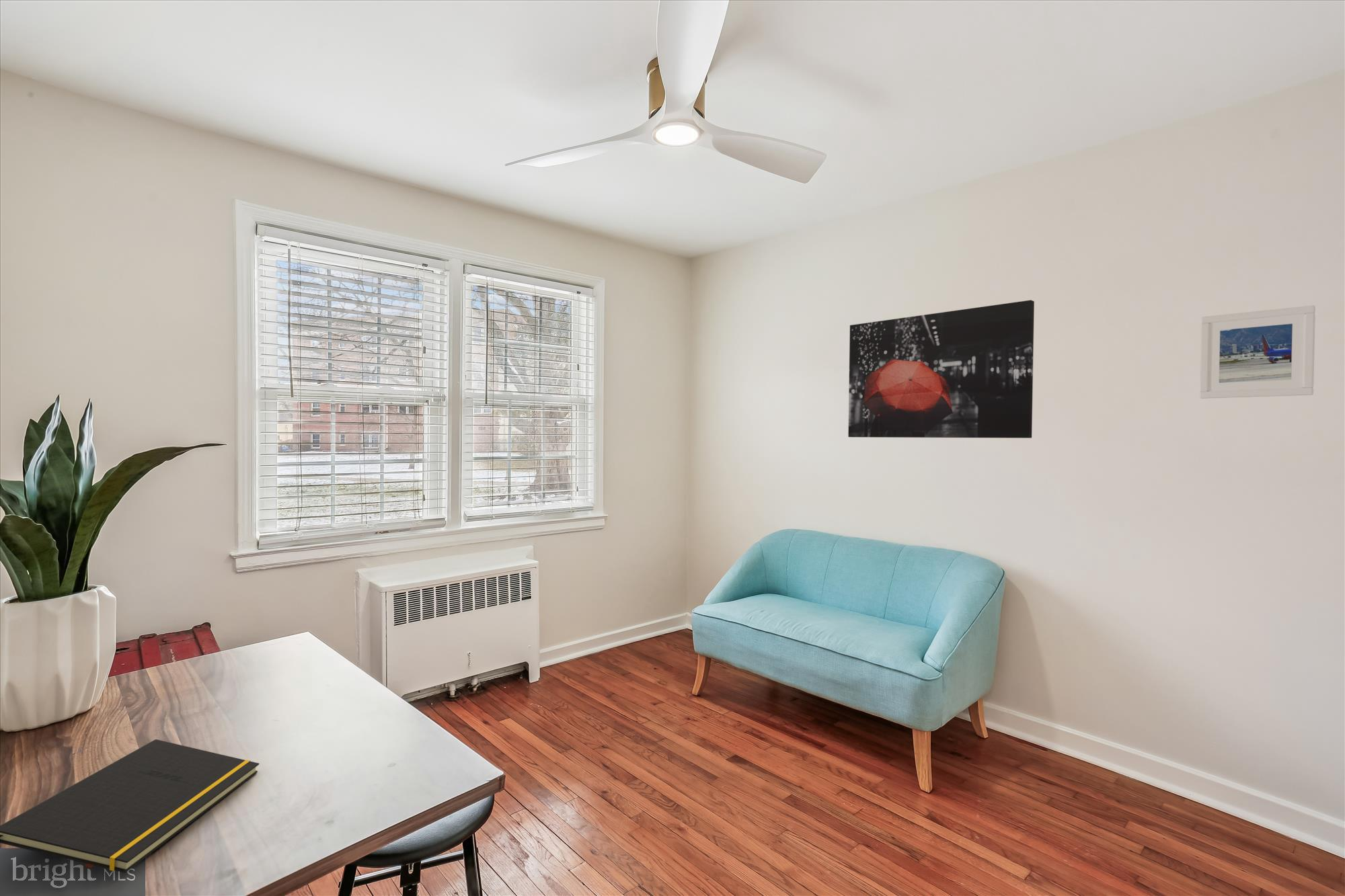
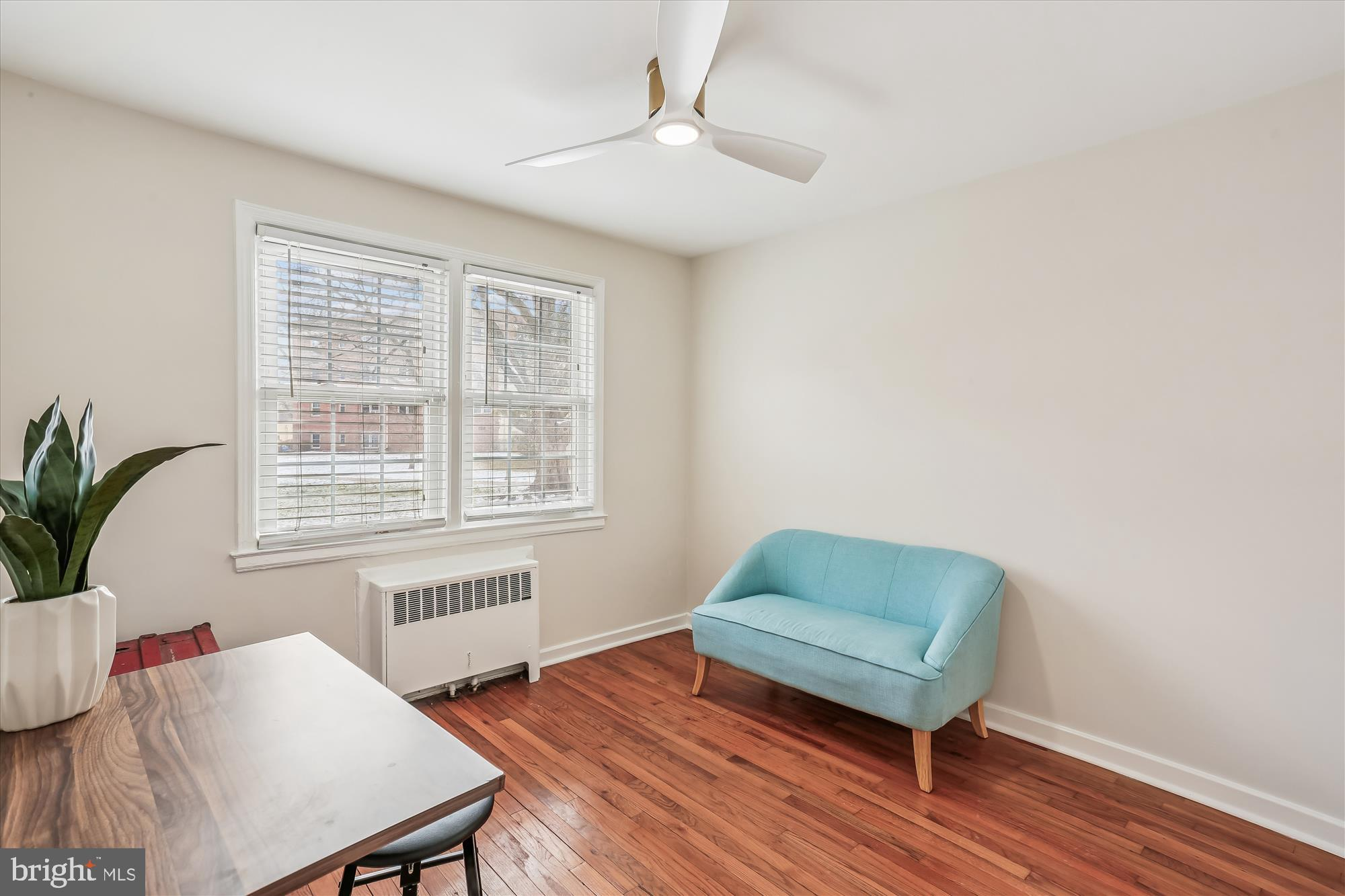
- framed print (1254, 354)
- wall art (931, 376)
- notepad (142, 797)
